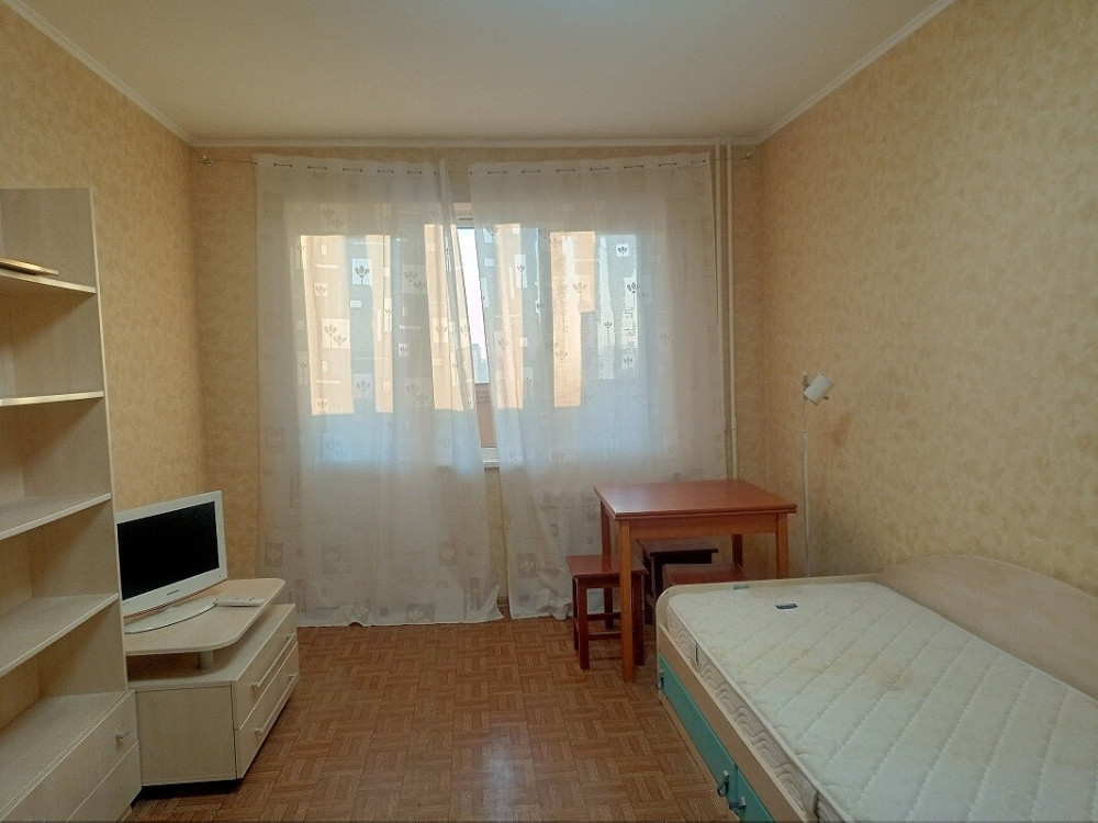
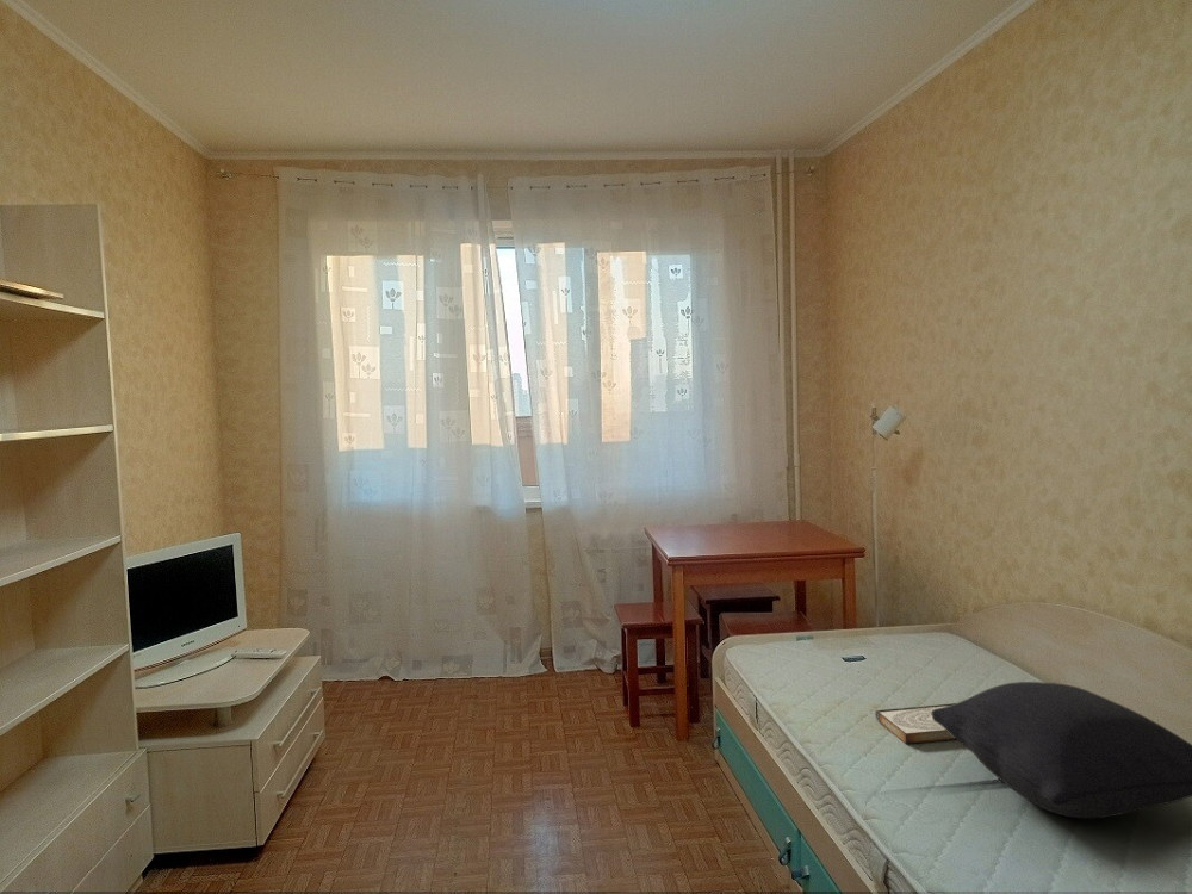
+ book (932, 721)
+ pillow (1069, 745)
